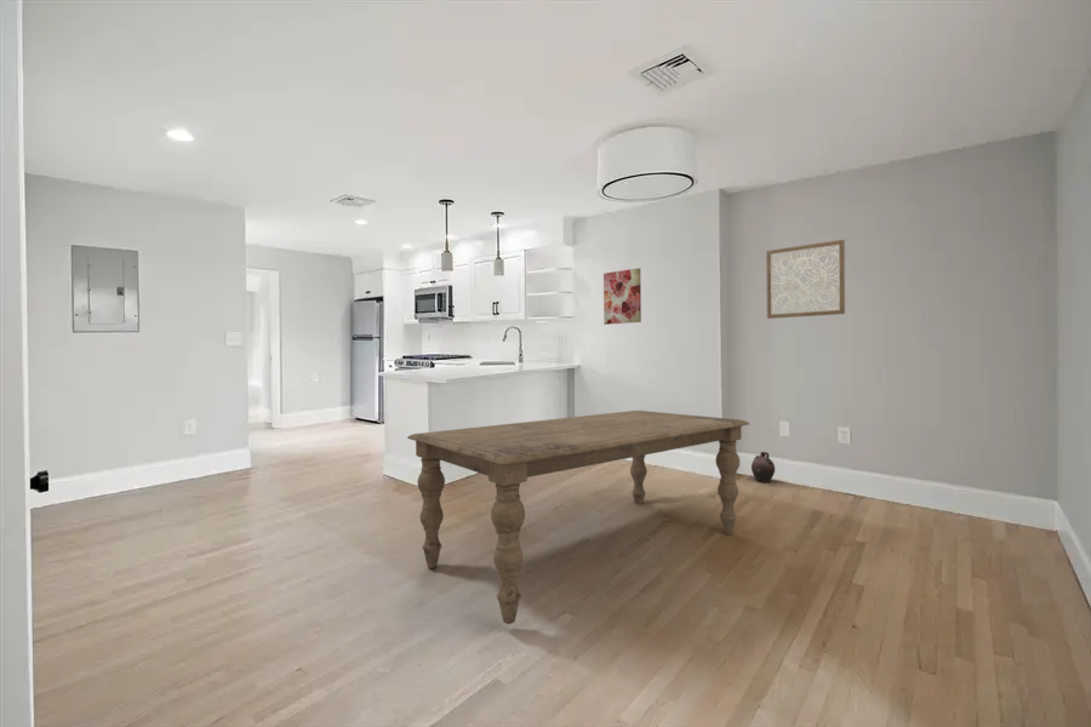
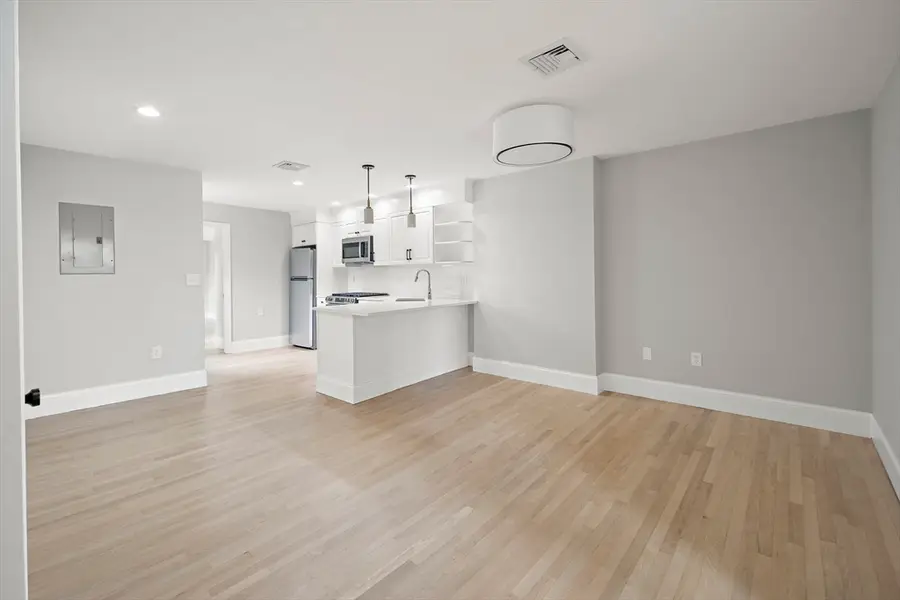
- wall art (621, 297)
- wall art (805, 282)
- ceramic jug (762, 465)
- dining table (587, 465)
